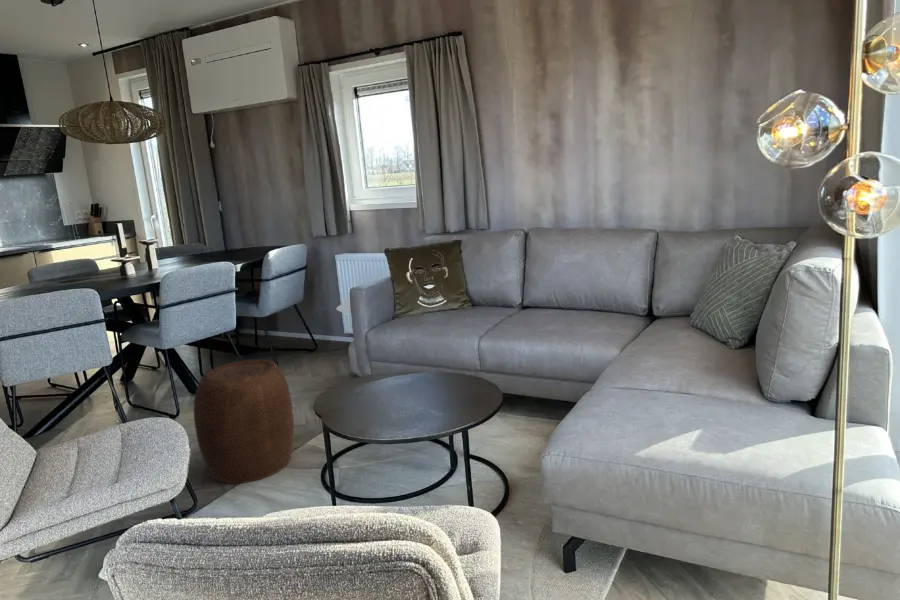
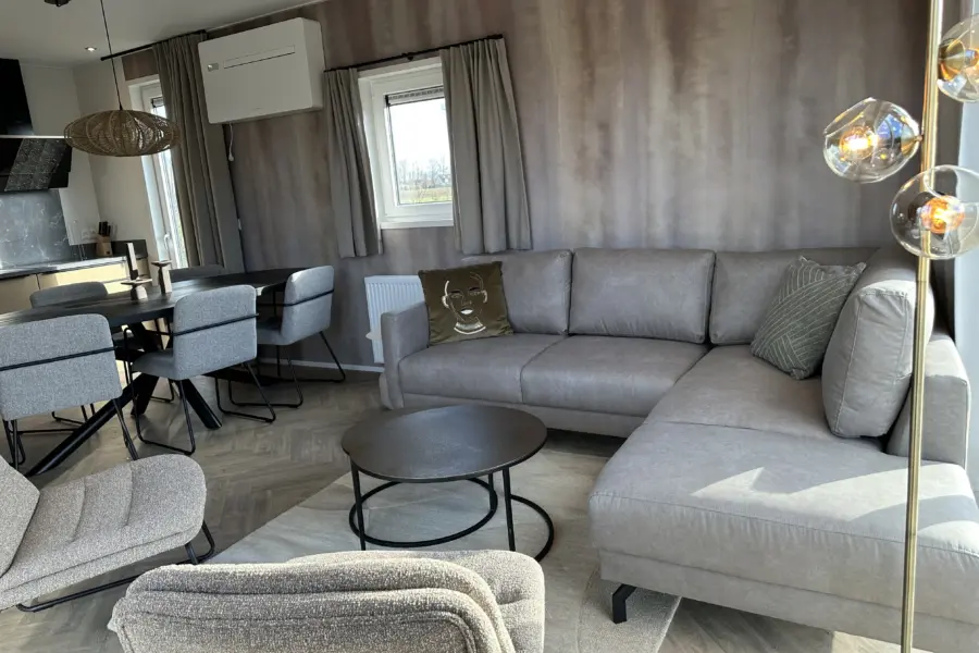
- stool (244, 417)
